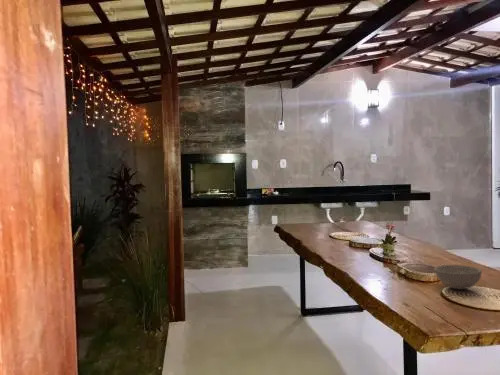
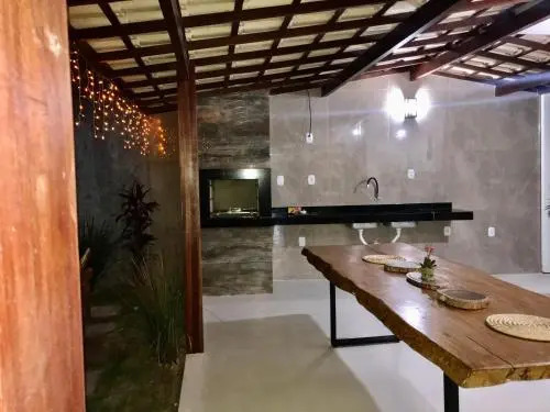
- bowl (457, 278)
